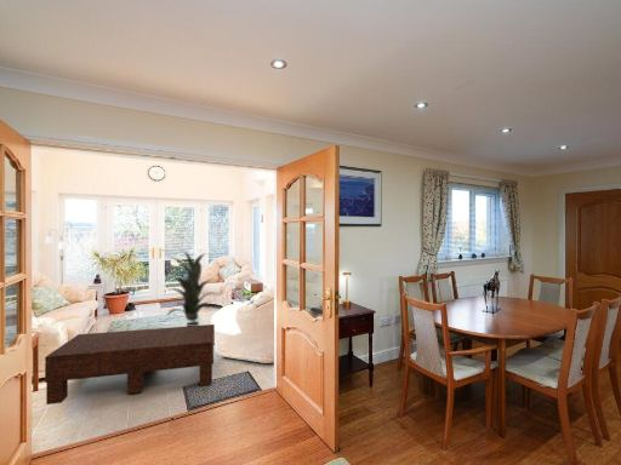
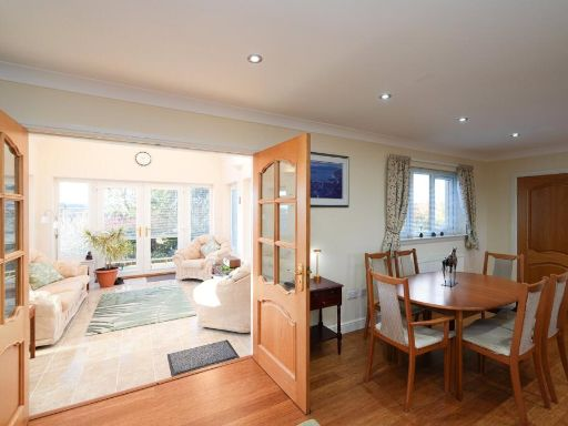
- indoor plant (188, 295)
- coffee table (142, 358)
